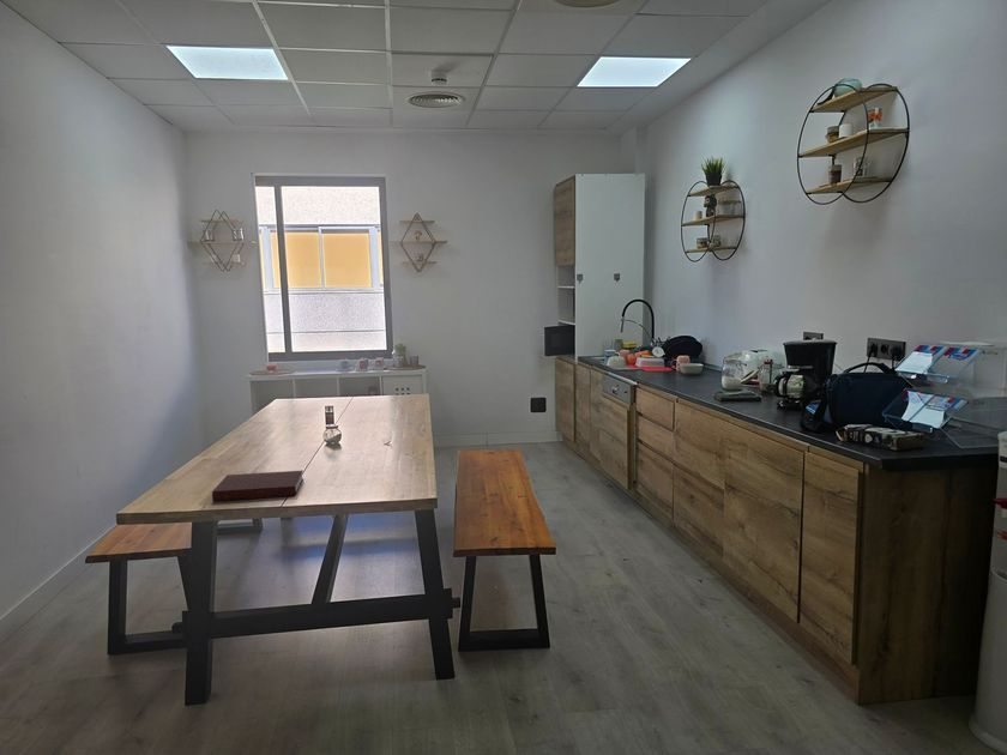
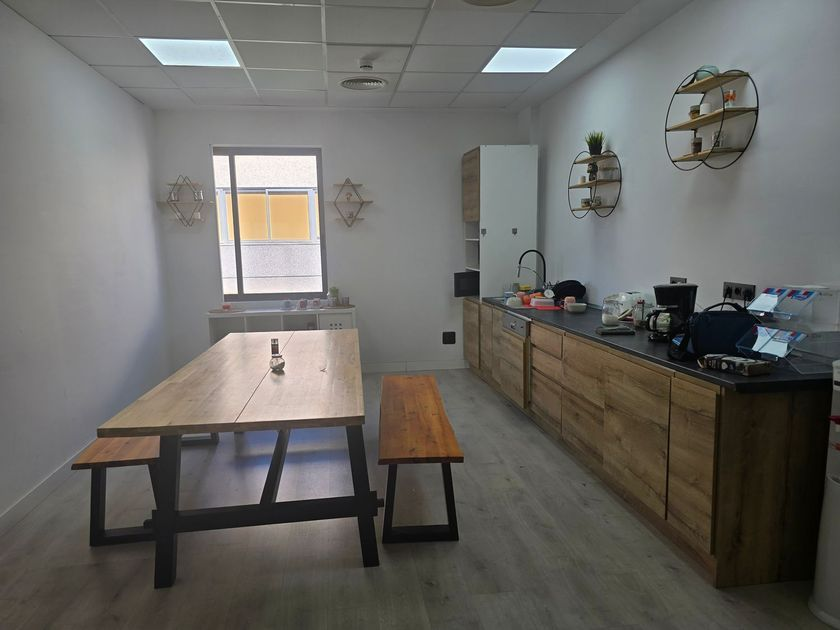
- notebook (260, 484)
